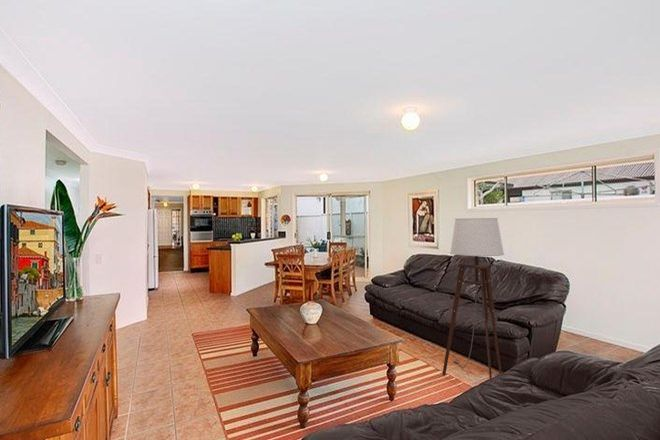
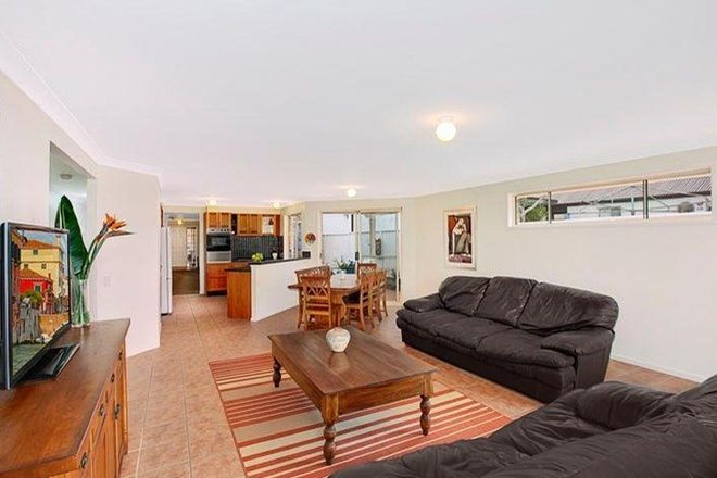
- floor lamp (475, 299)
